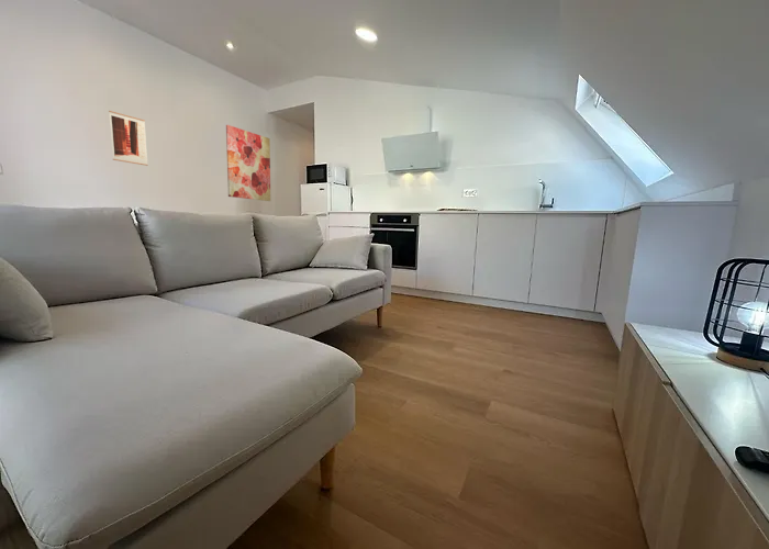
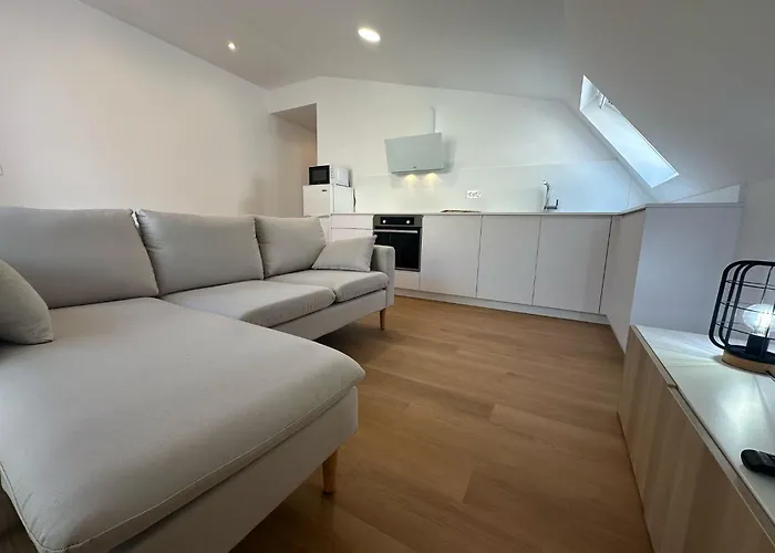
- wall art (249, 166)
- wall art (129, 139)
